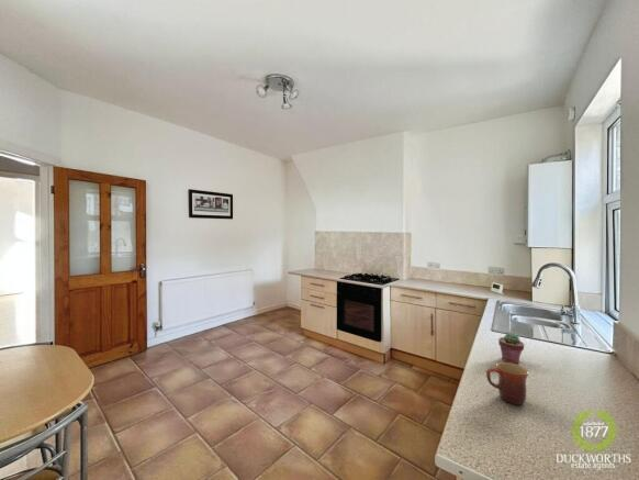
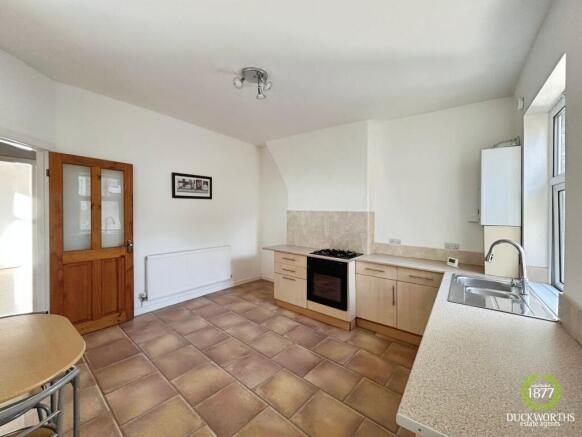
- potted succulent (511, 346)
- mug (506, 382)
